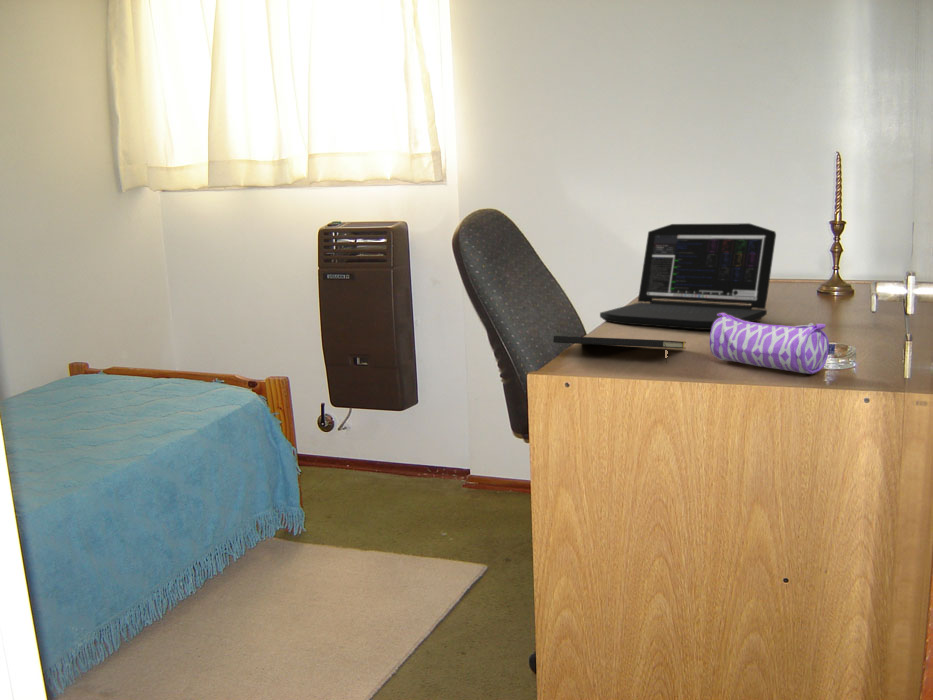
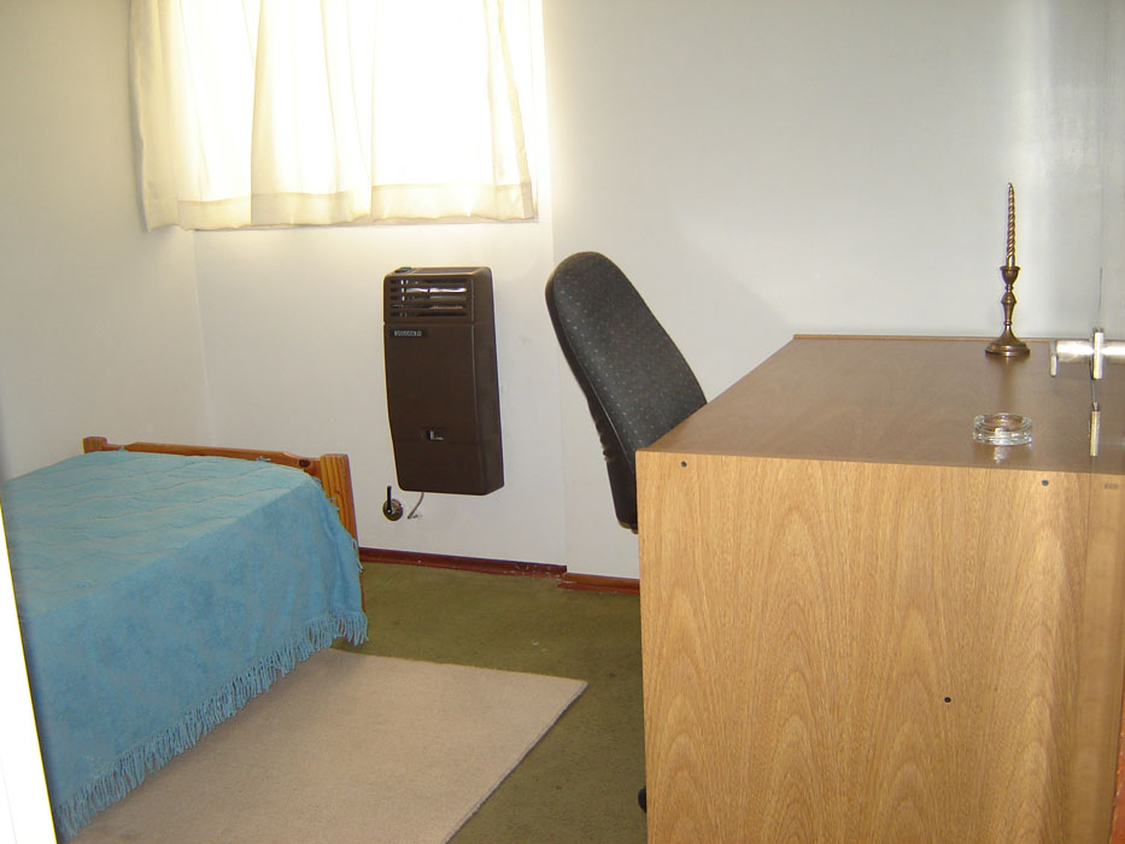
- notepad (620, 342)
- pencil case (767, 342)
- laptop (685, 273)
